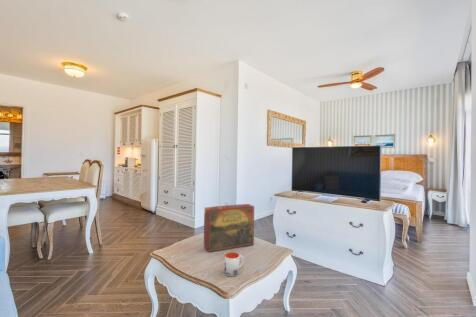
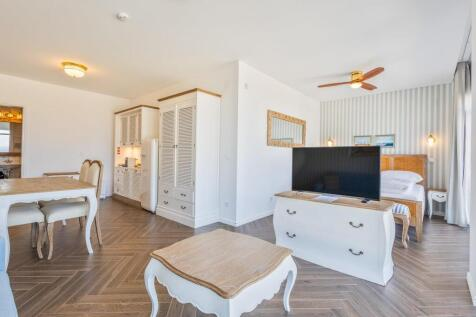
- board game (229, 226)
- mug (234, 263)
